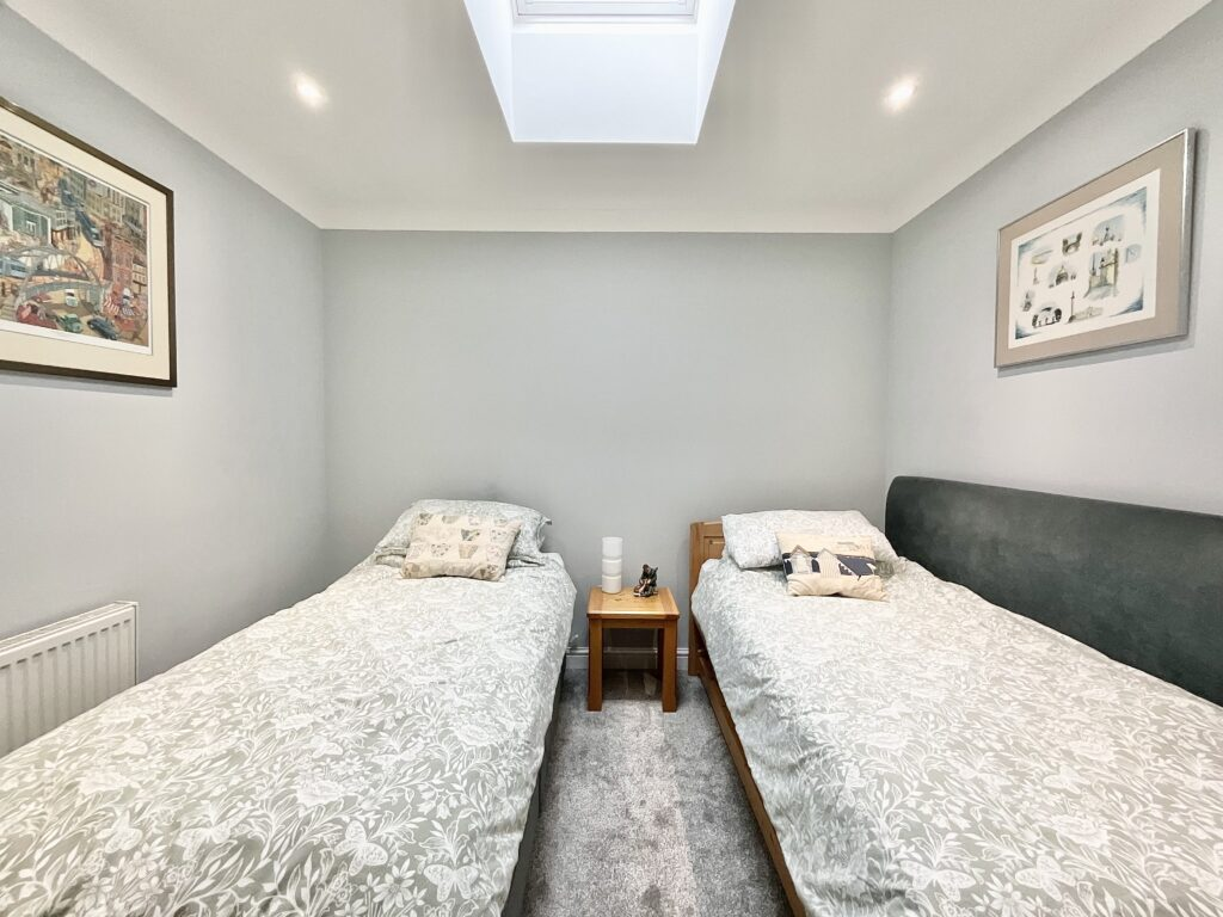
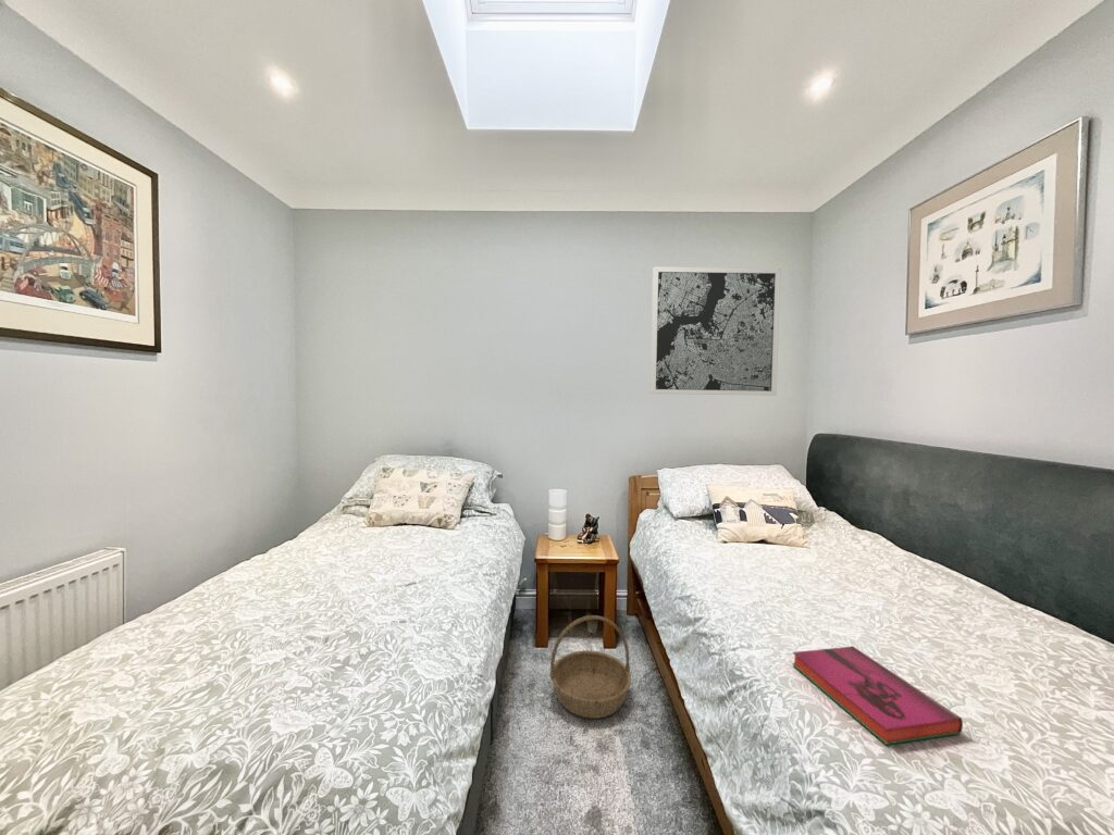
+ basket (591, 656)
+ wall art (714, 332)
+ hardback book (867, 687)
